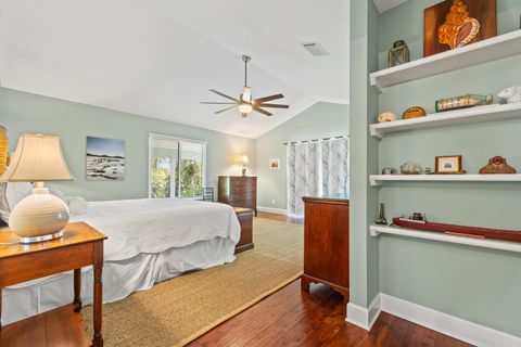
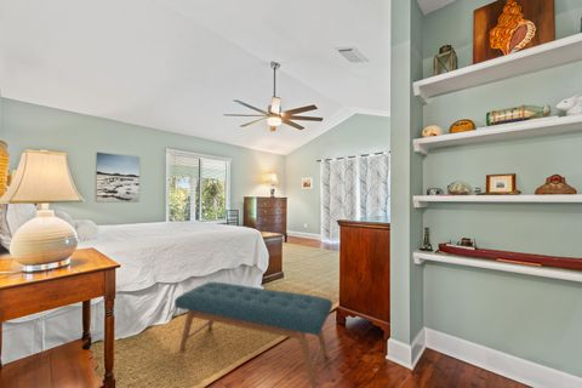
+ bench (252, 323)
